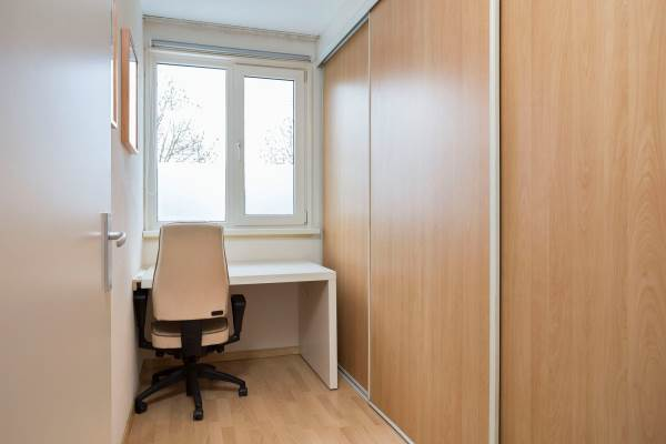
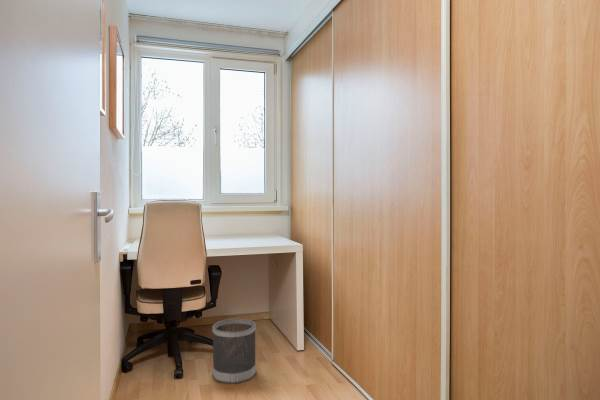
+ wastebasket (234, 349)
